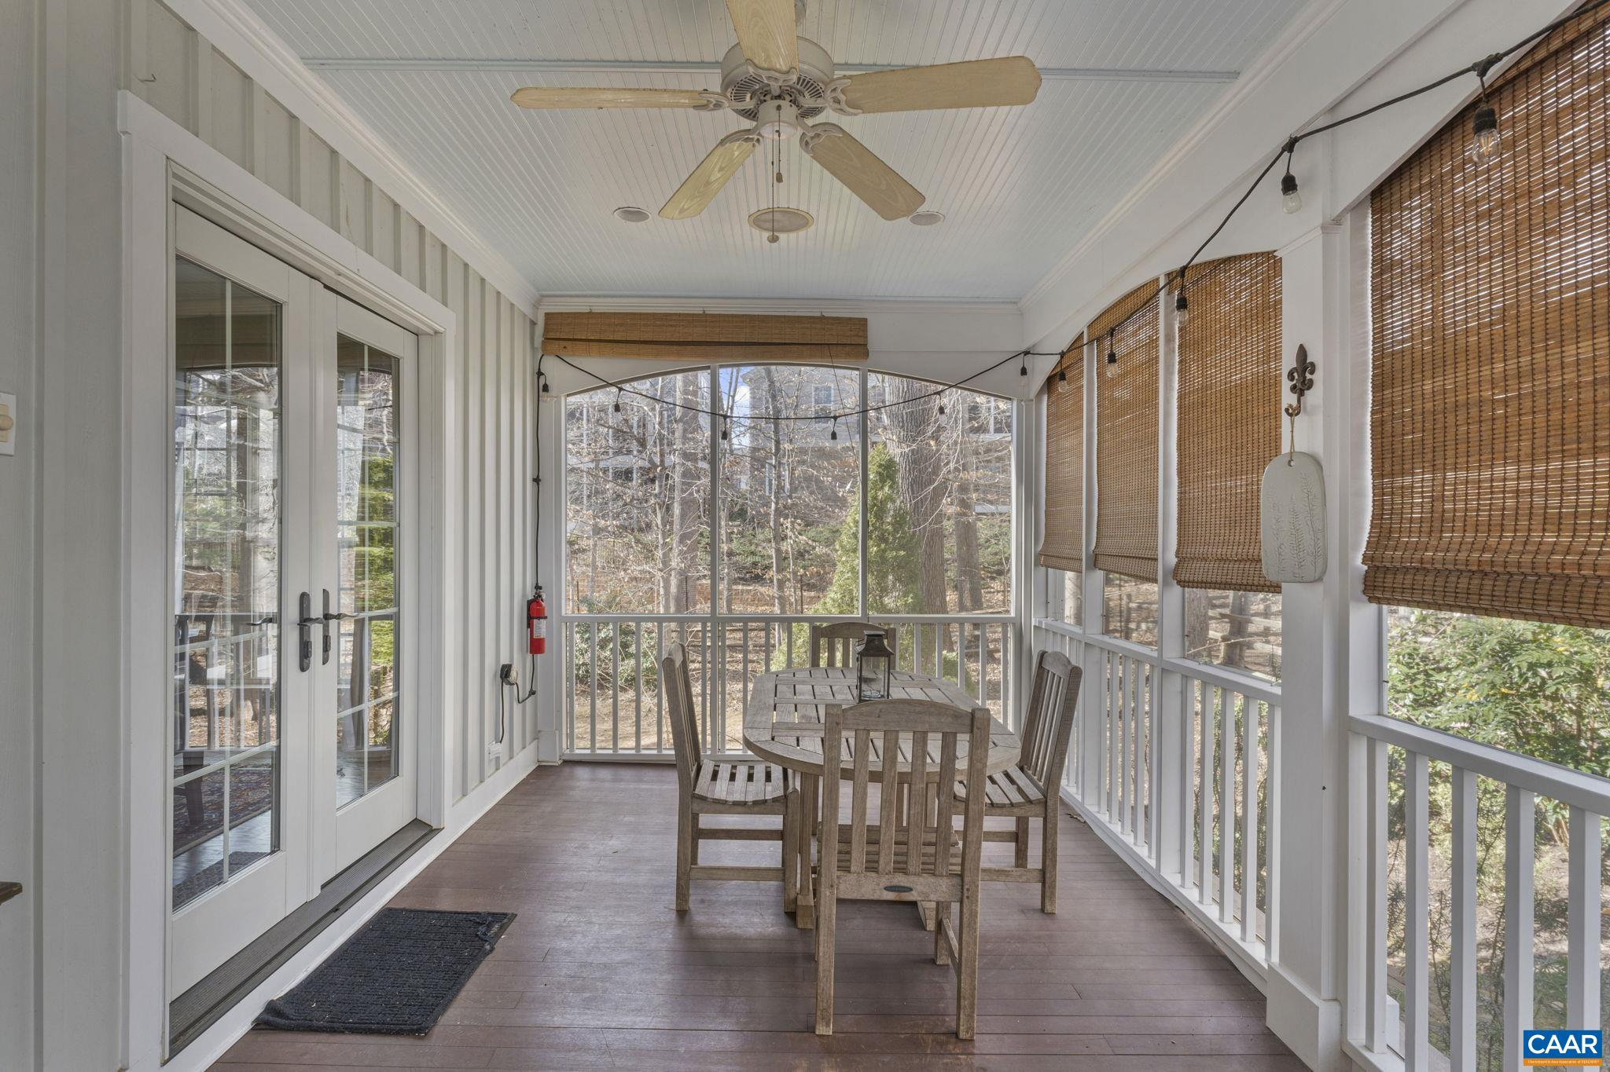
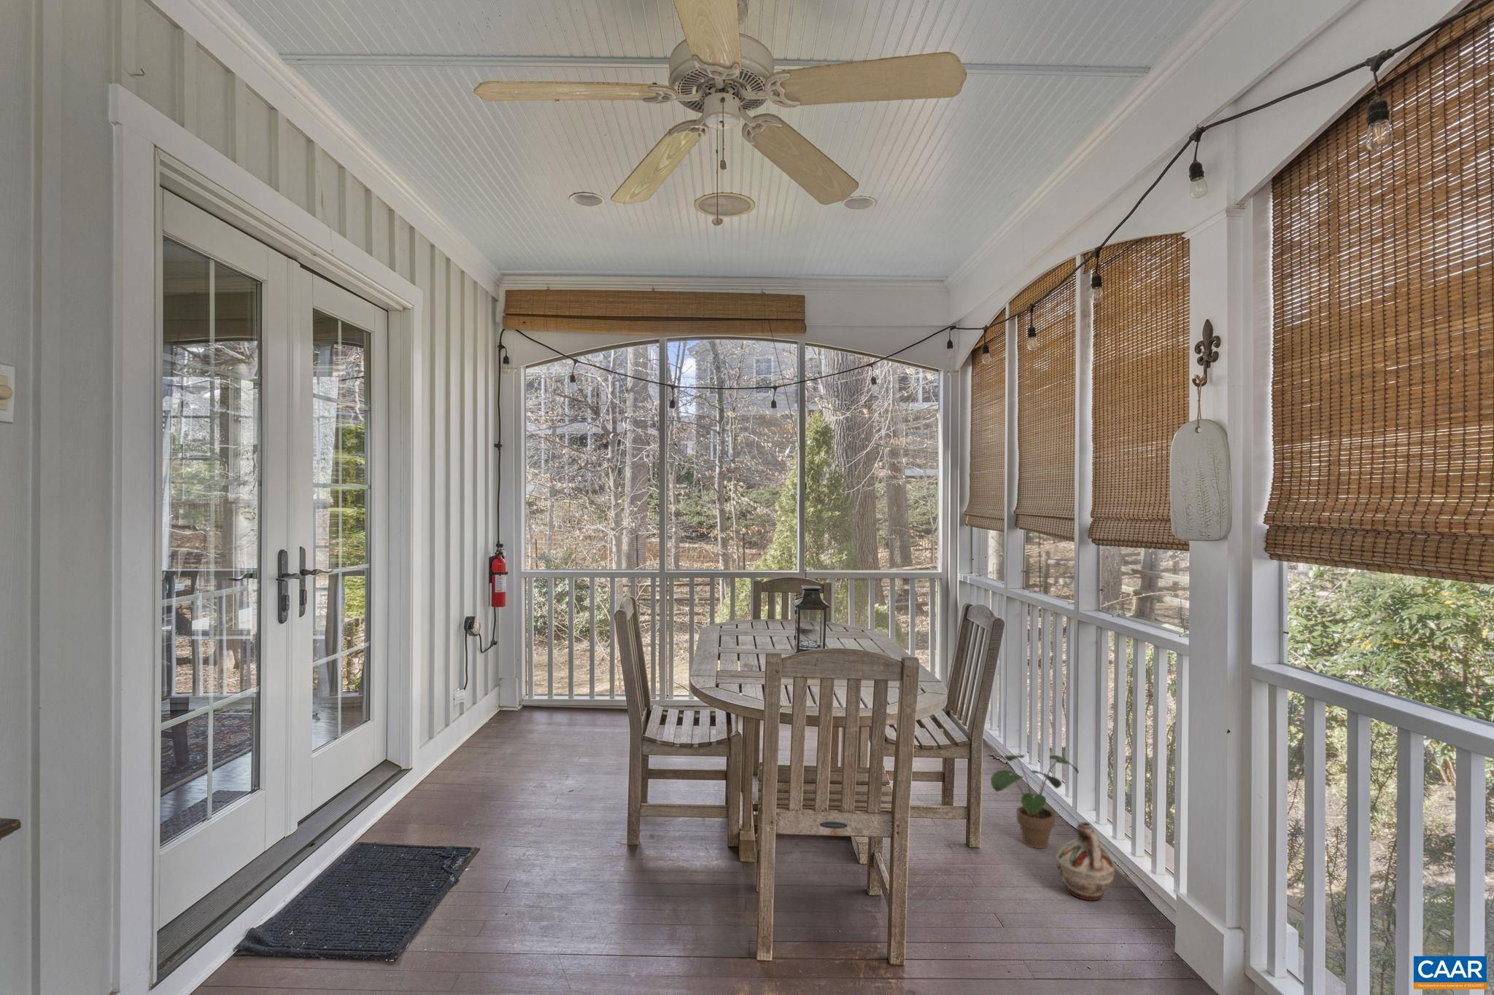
+ ceramic jug (1085, 858)
+ potted plant (1034, 801)
